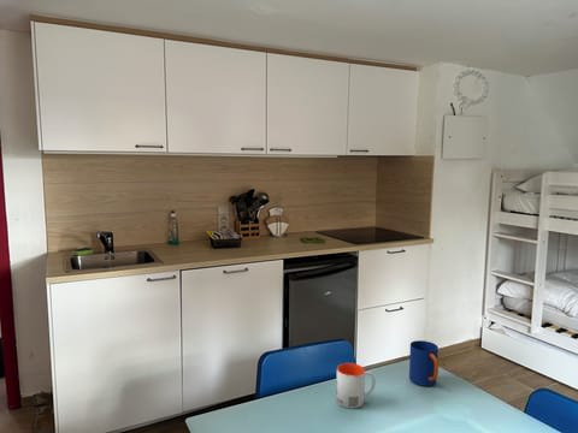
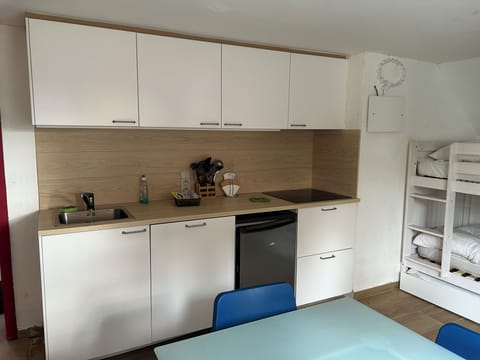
- mug (426, 364)
- mug (355, 384)
